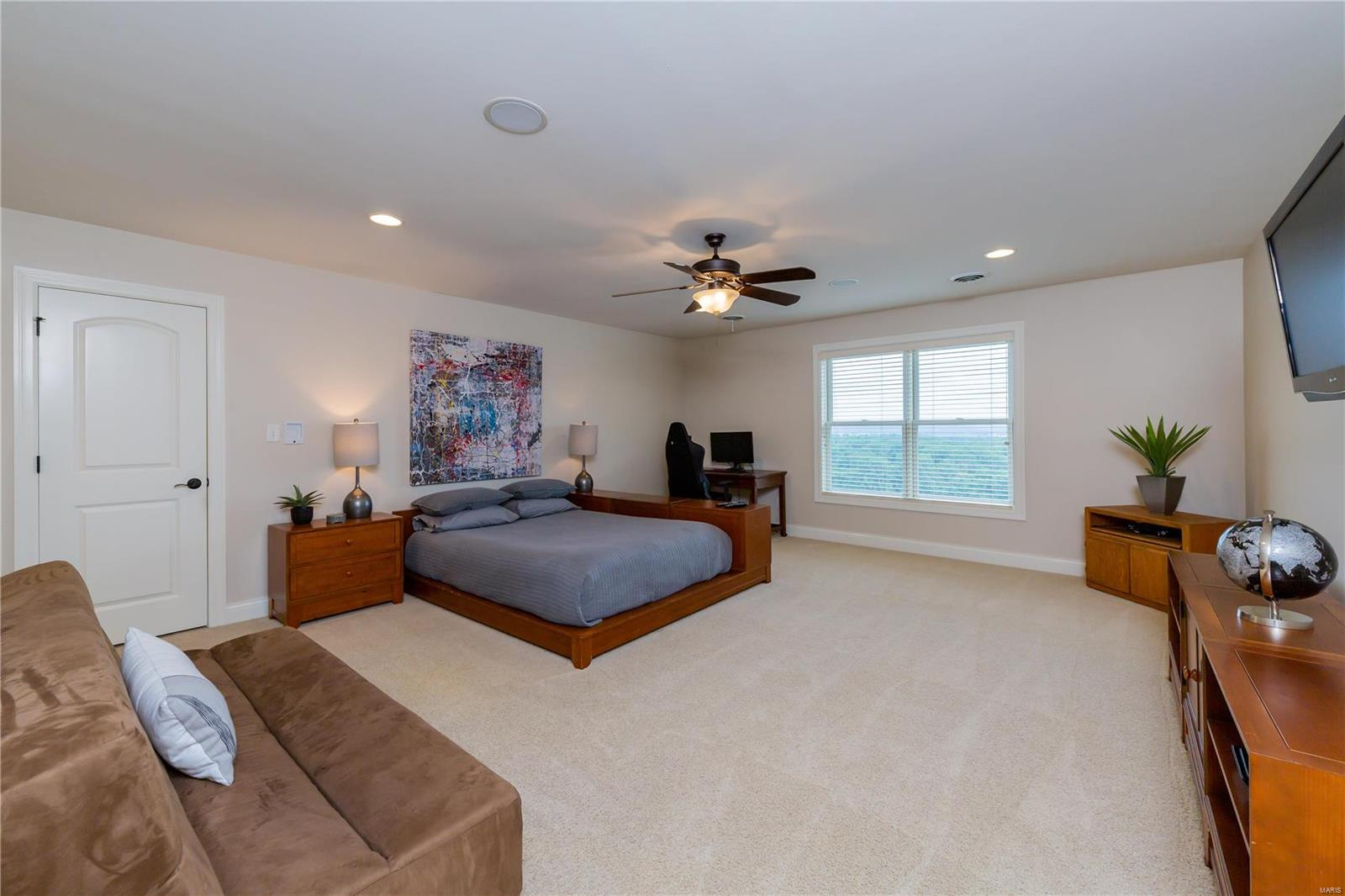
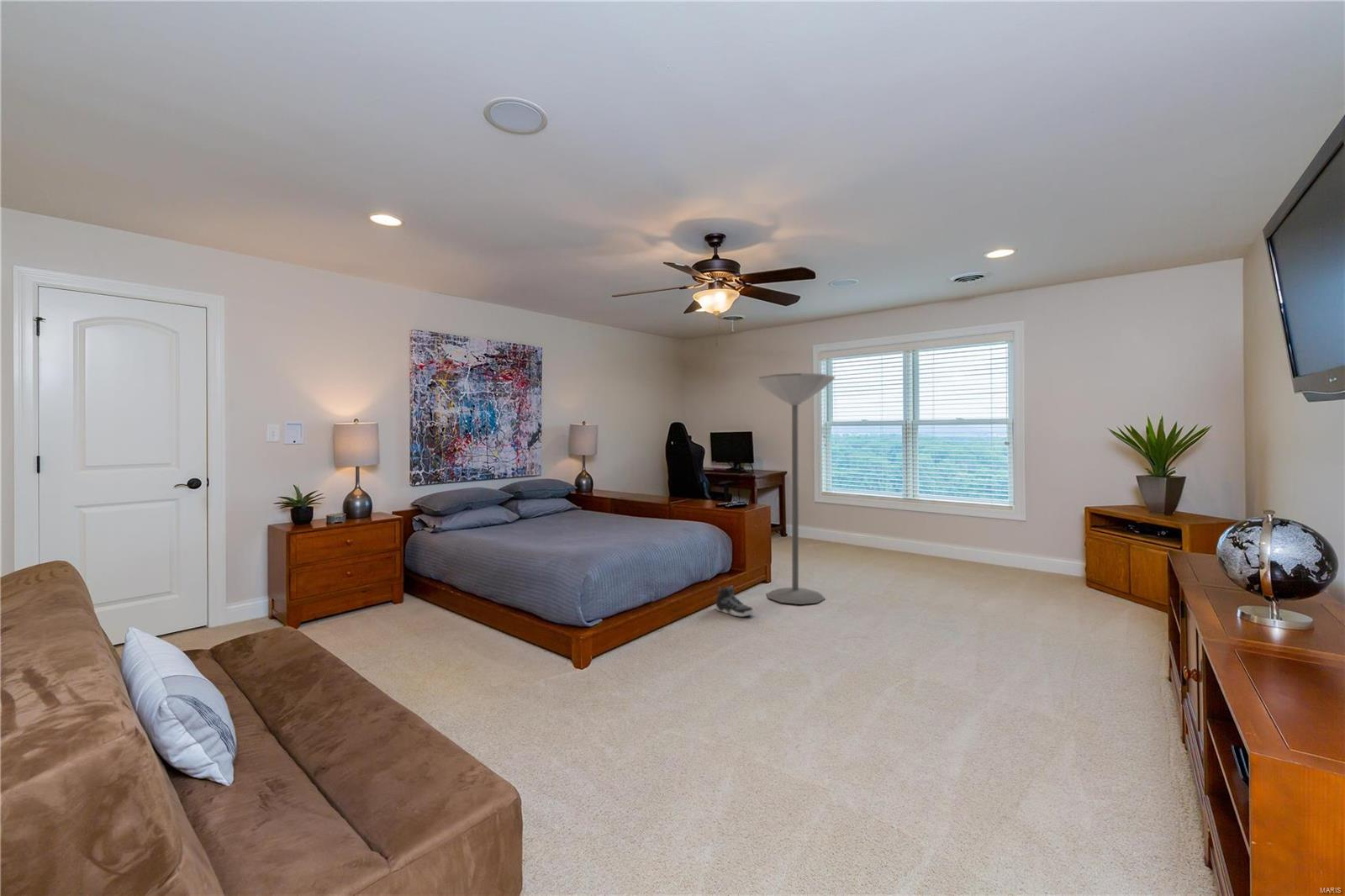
+ sneaker (733, 600)
+ floor lamp (794, 487)
